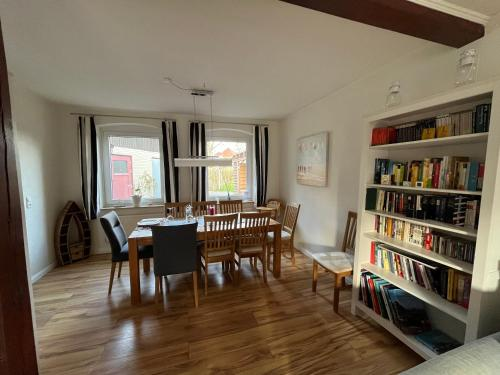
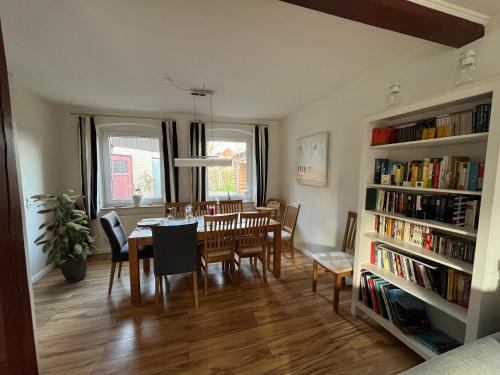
+ indoor plant (67, 235)
